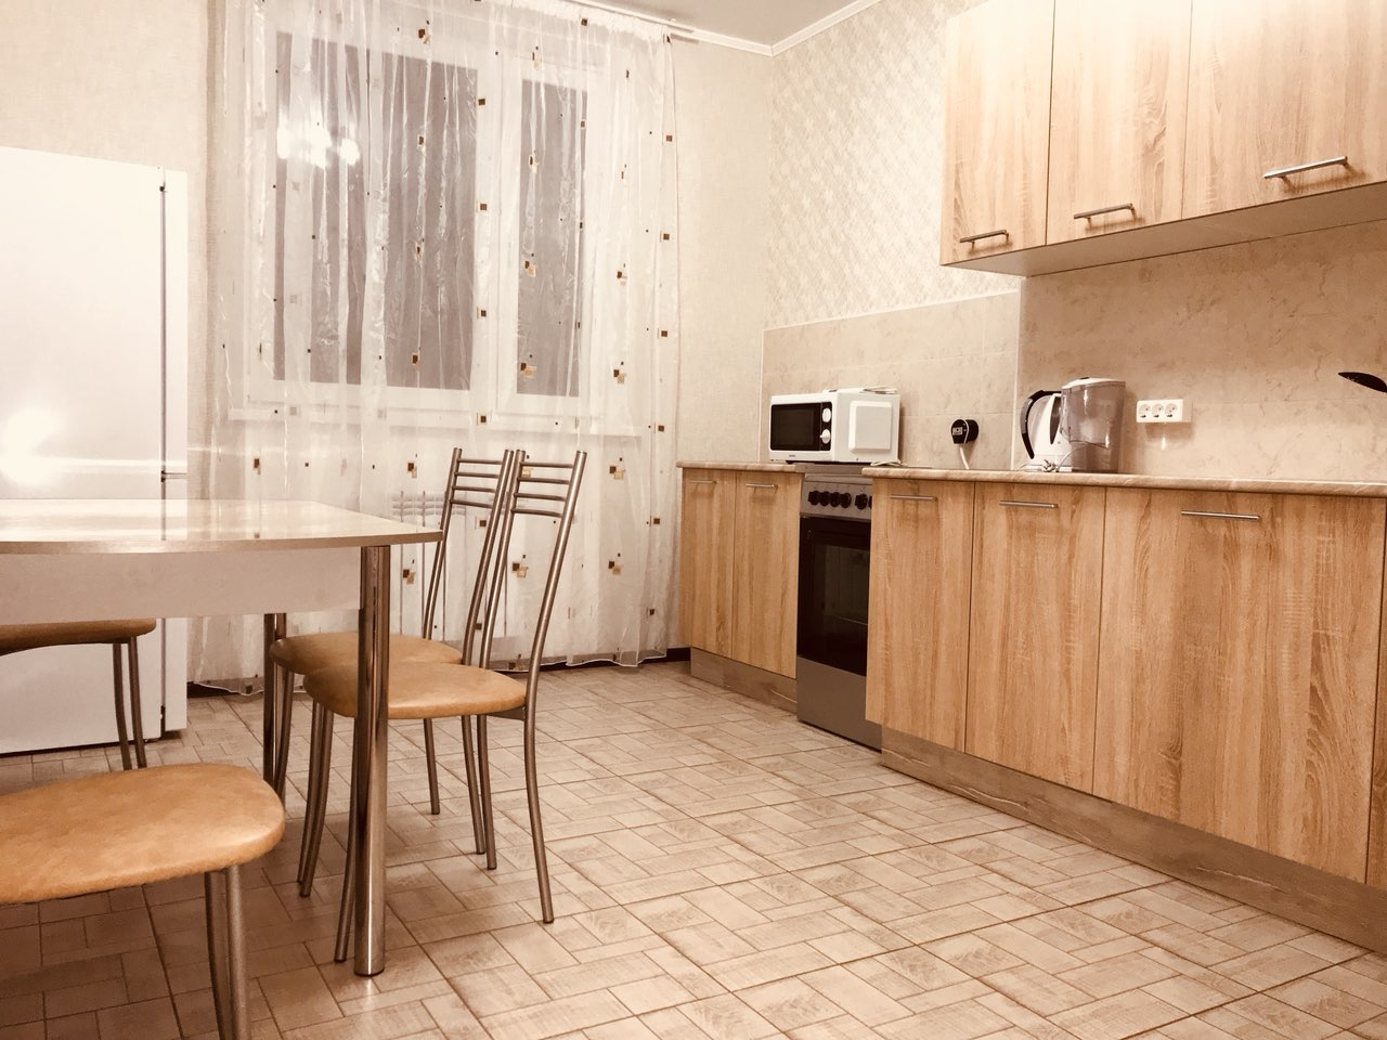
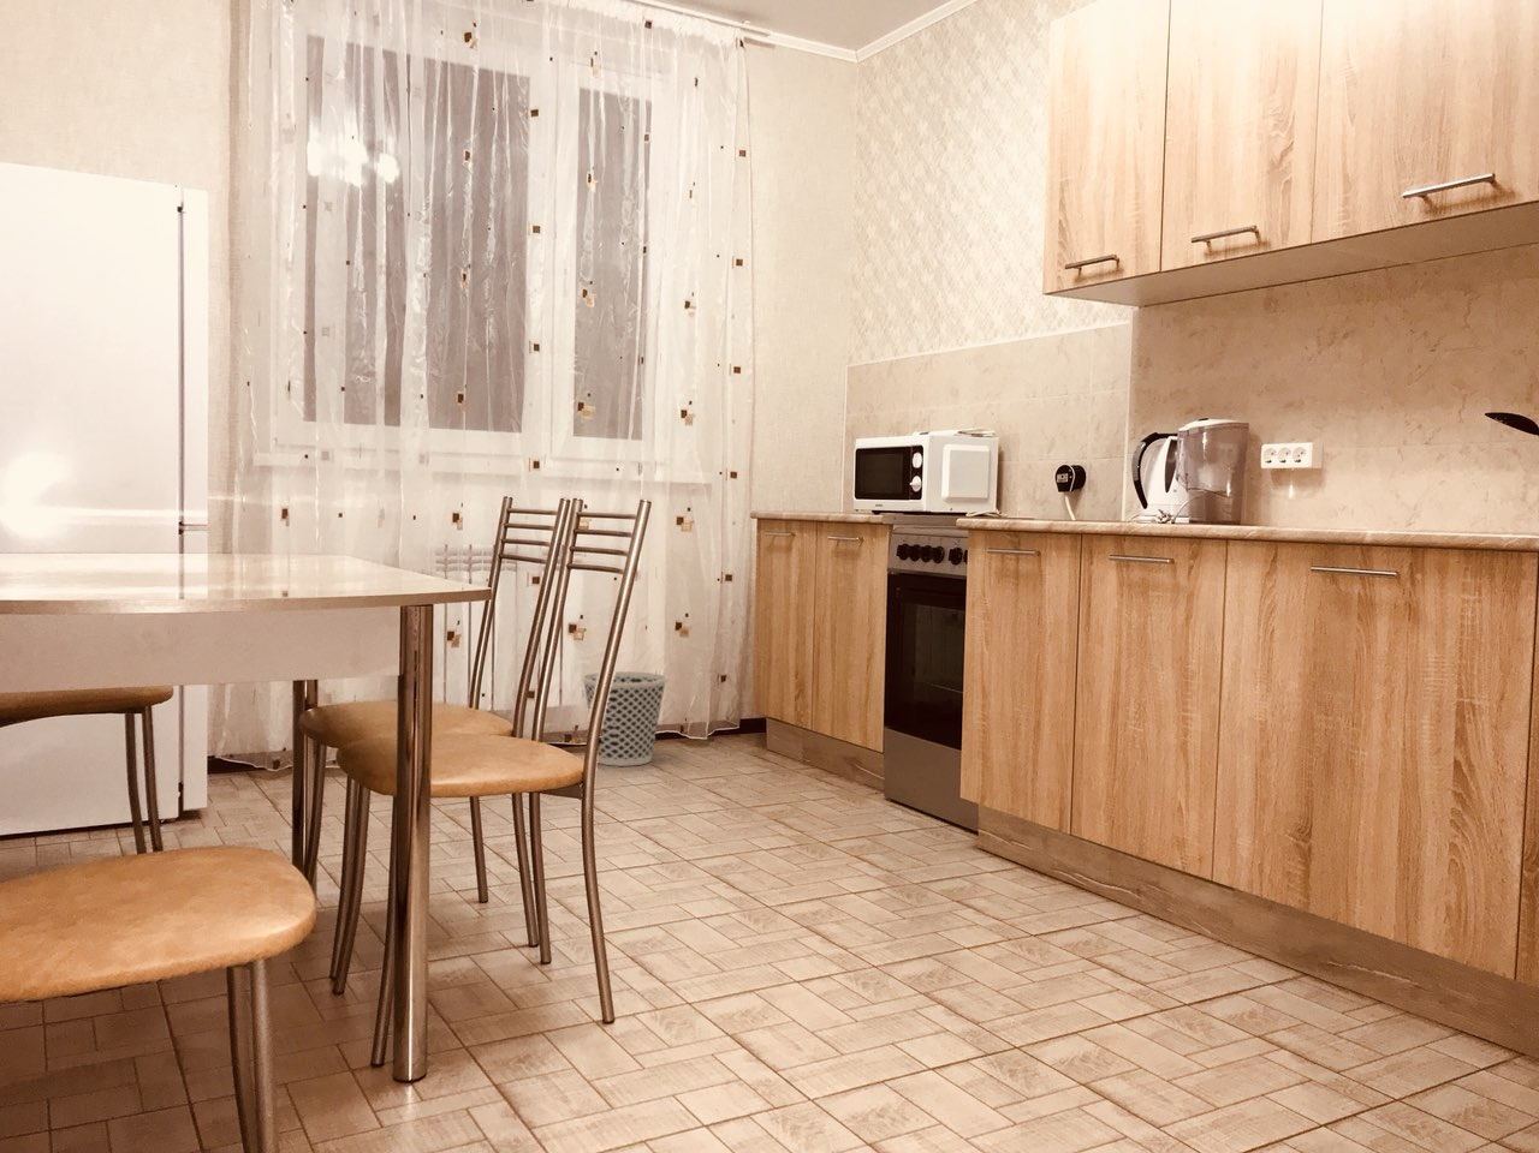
+ wastebasket (624, 718)
